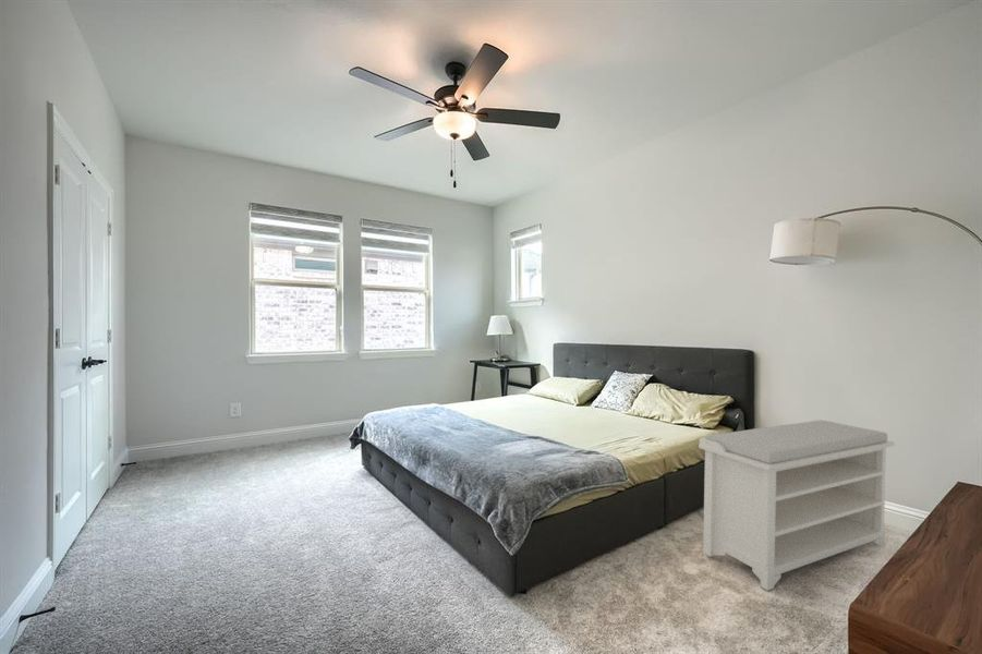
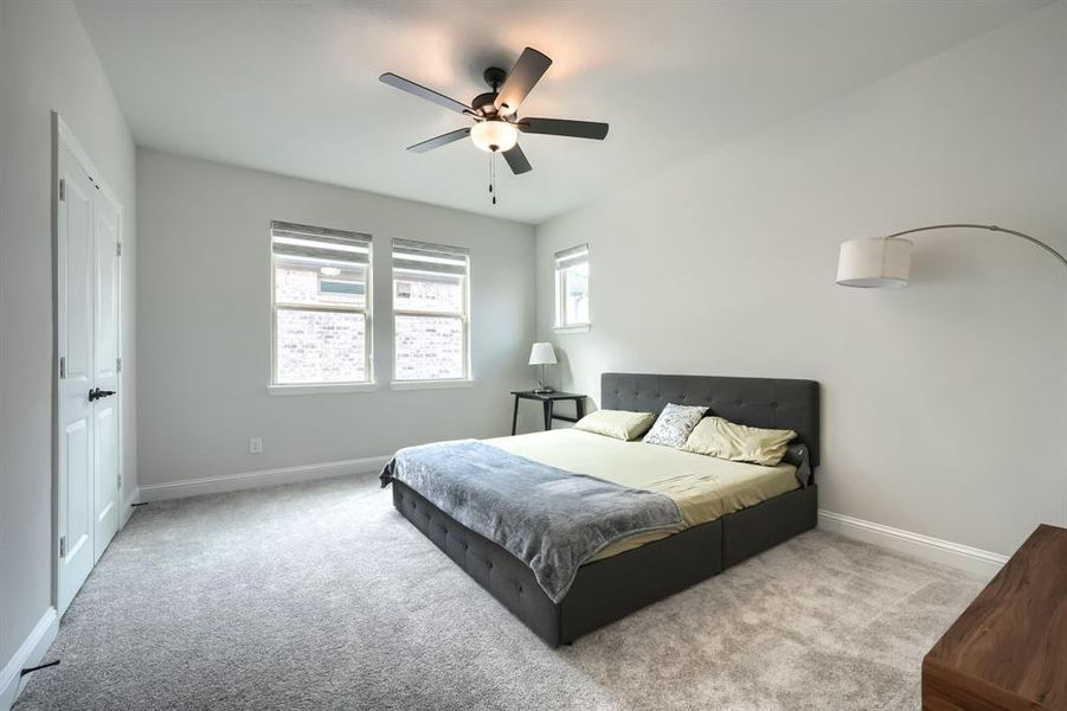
- bench (797, 492)
